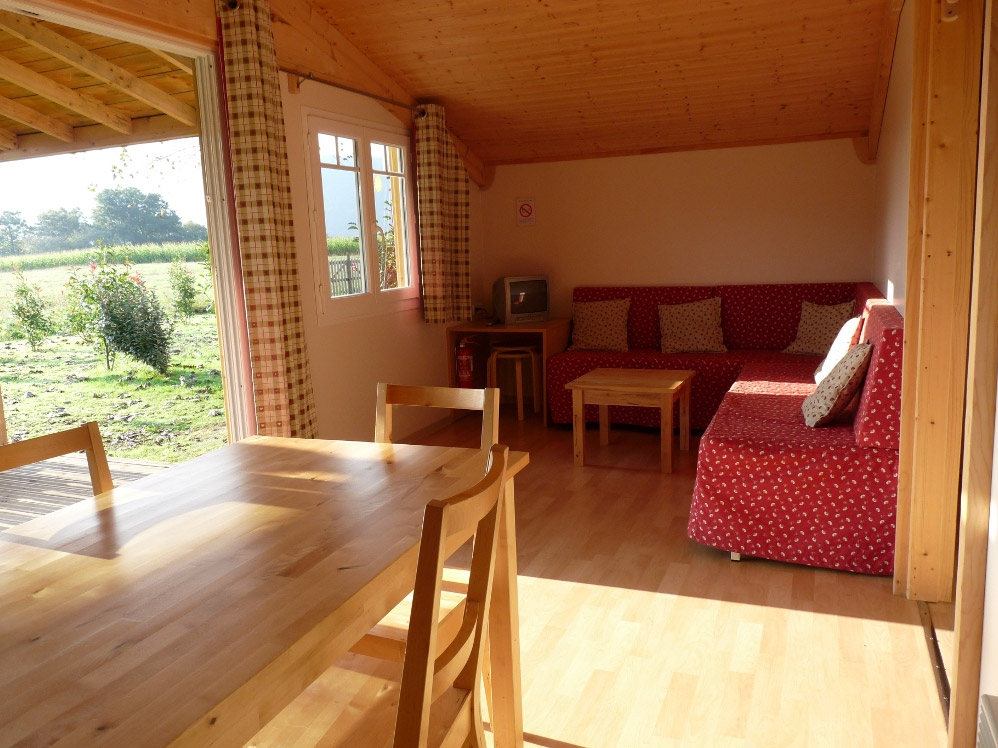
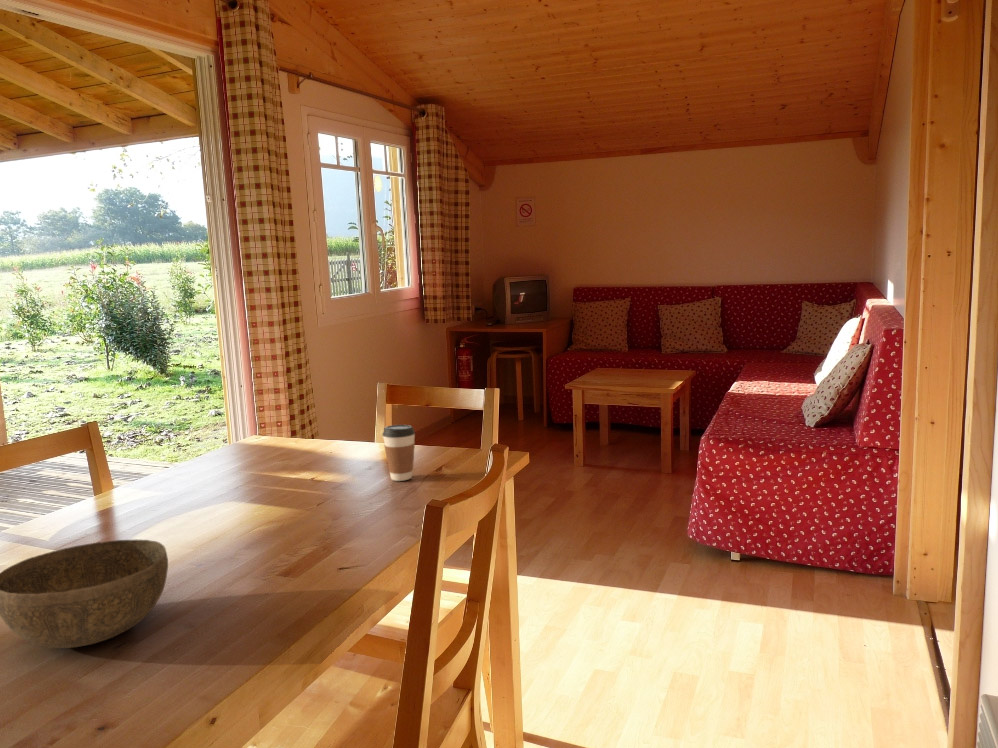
+ bowl (87, 596)
+ coffee cup (399, 452)
